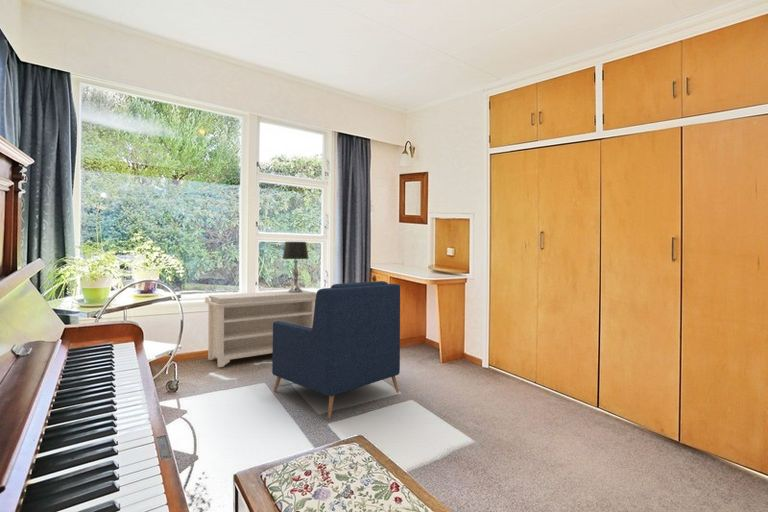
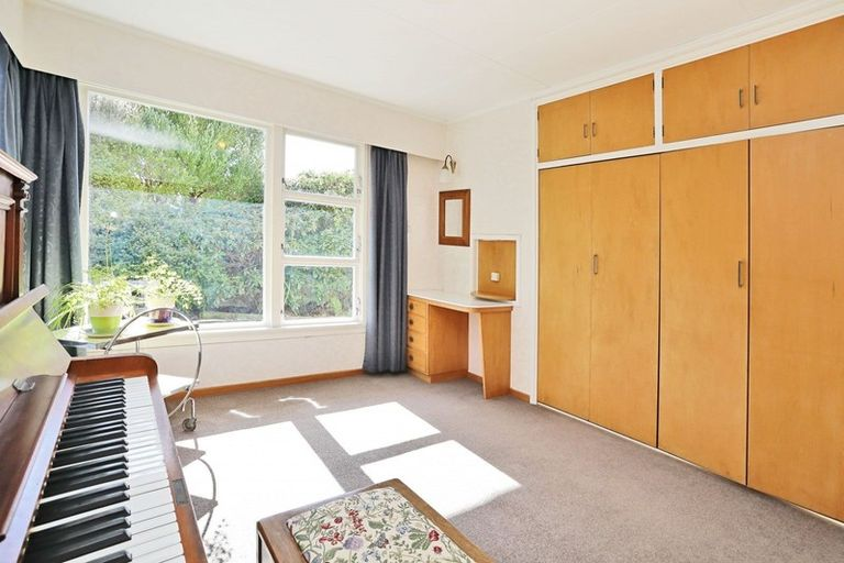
- bench (264, 324)
- table lamp (295, 266)
- armchair (335, 336)
